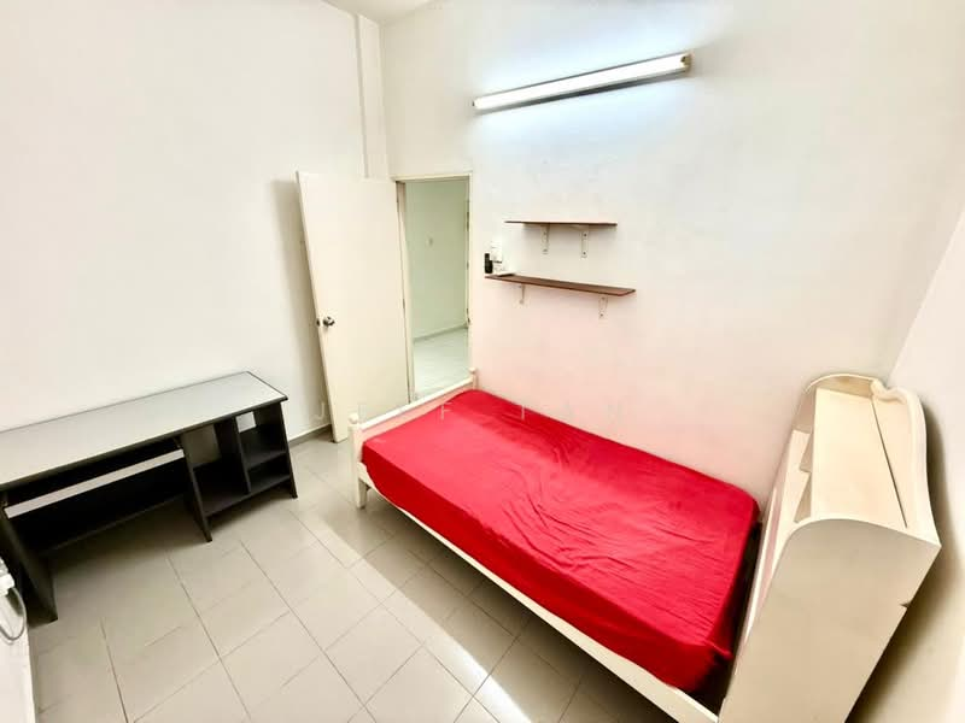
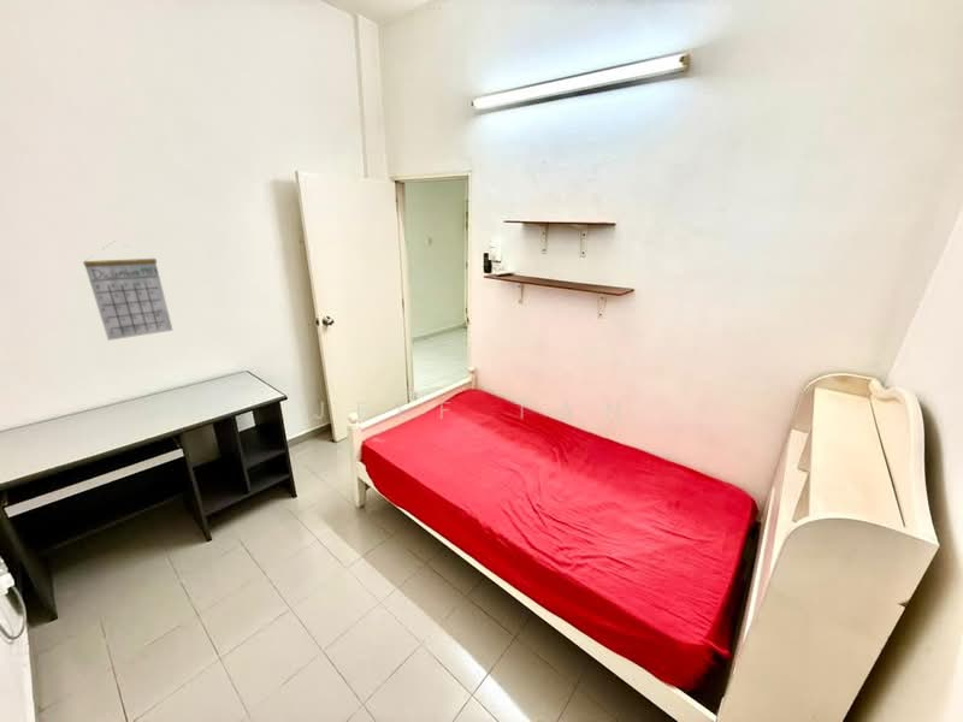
+ calendar (129, 289)
